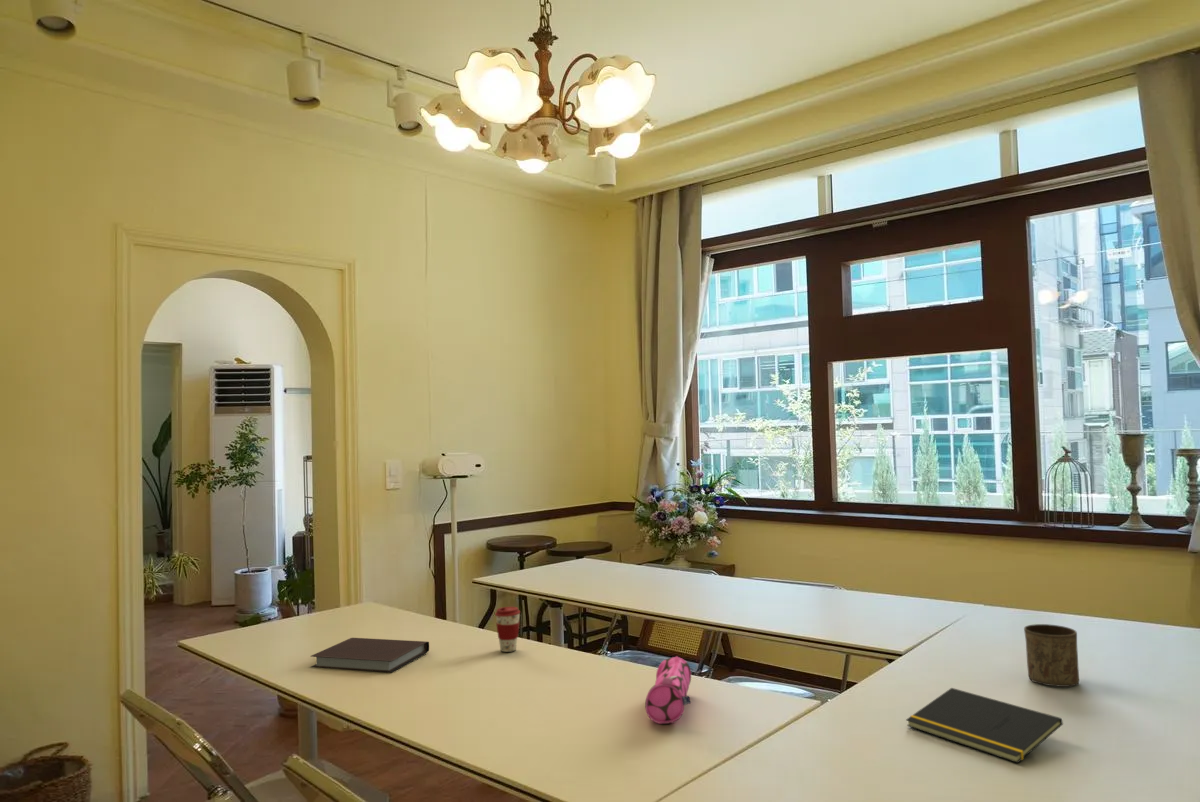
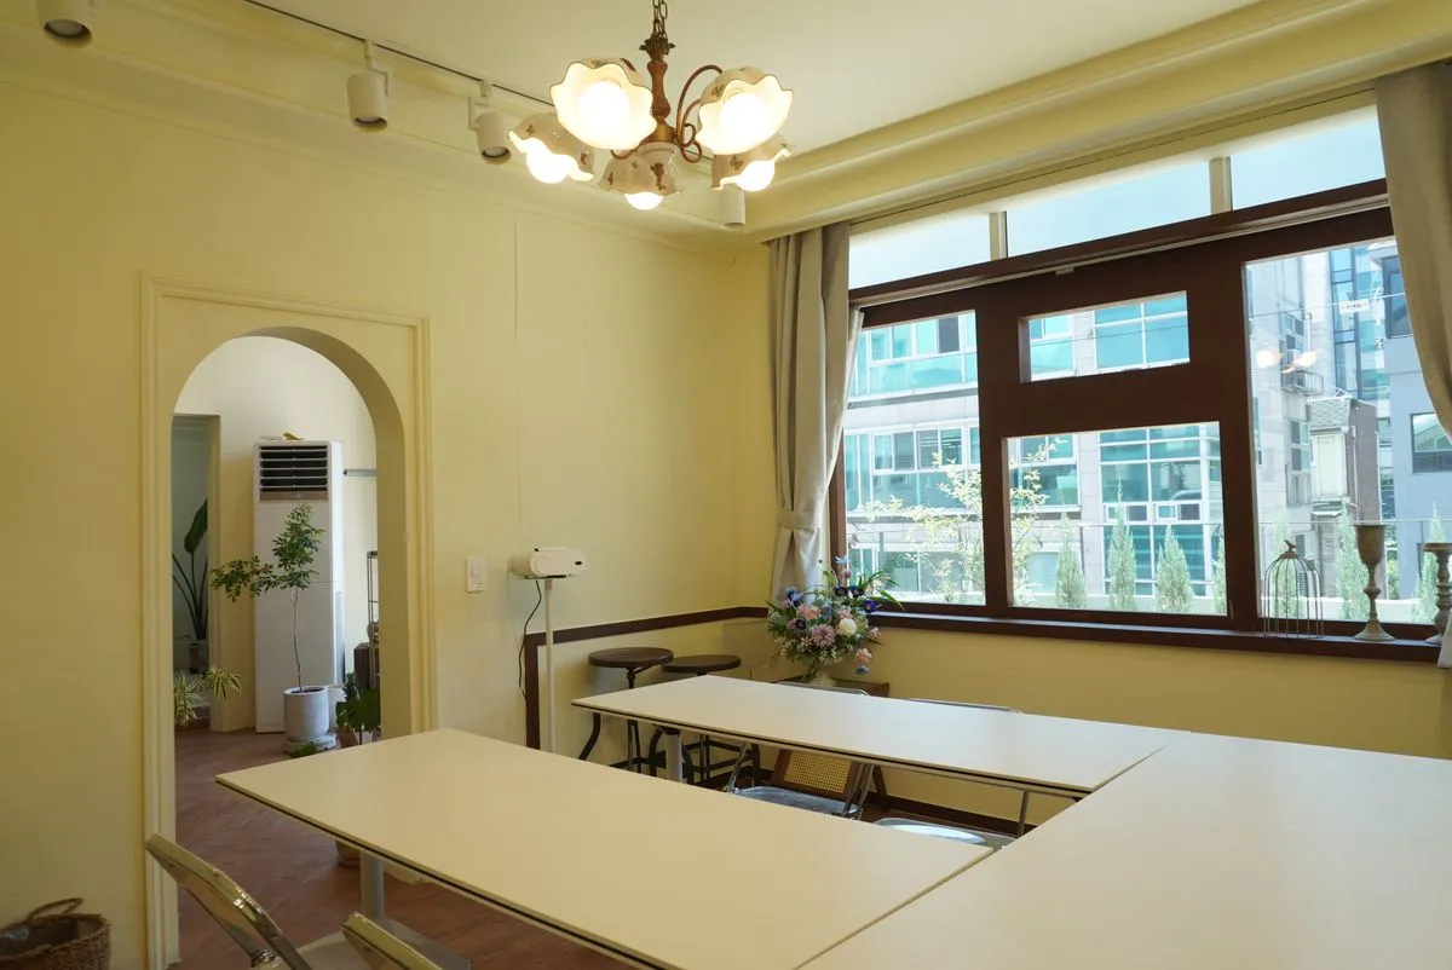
- notepad (981, 722)
- notebook (371, 653)
- coffee cup (507, 629)
- cup (1051, 655)
- pencil case (670, 686)
